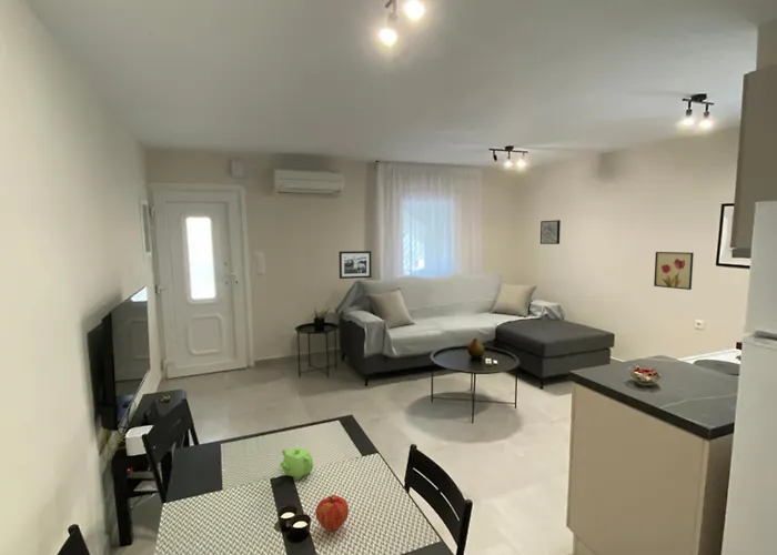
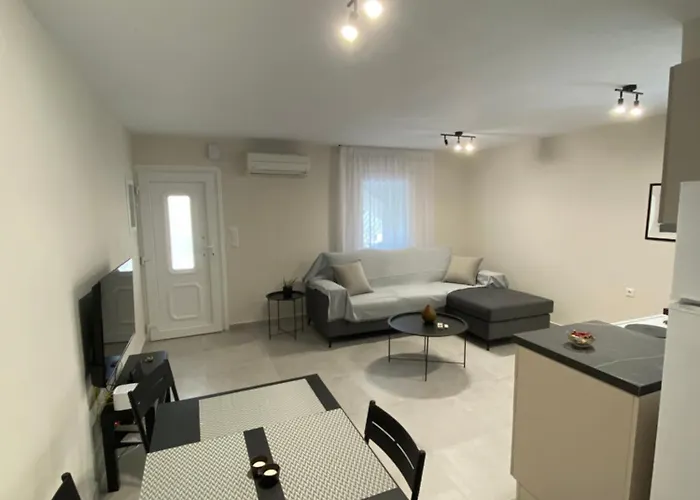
- wall art (673, 270)
- teapot (293, 462)
- picture frame (355, 264)
- fruit (332, 512)
- wall art (549, 232)
